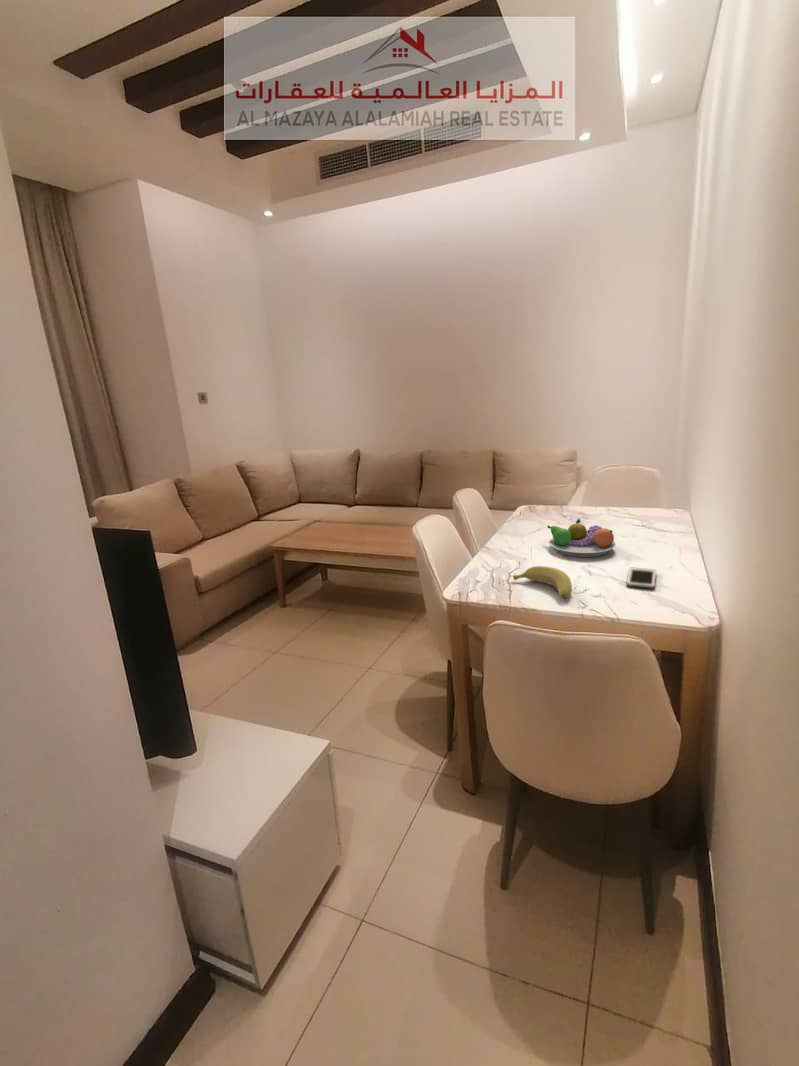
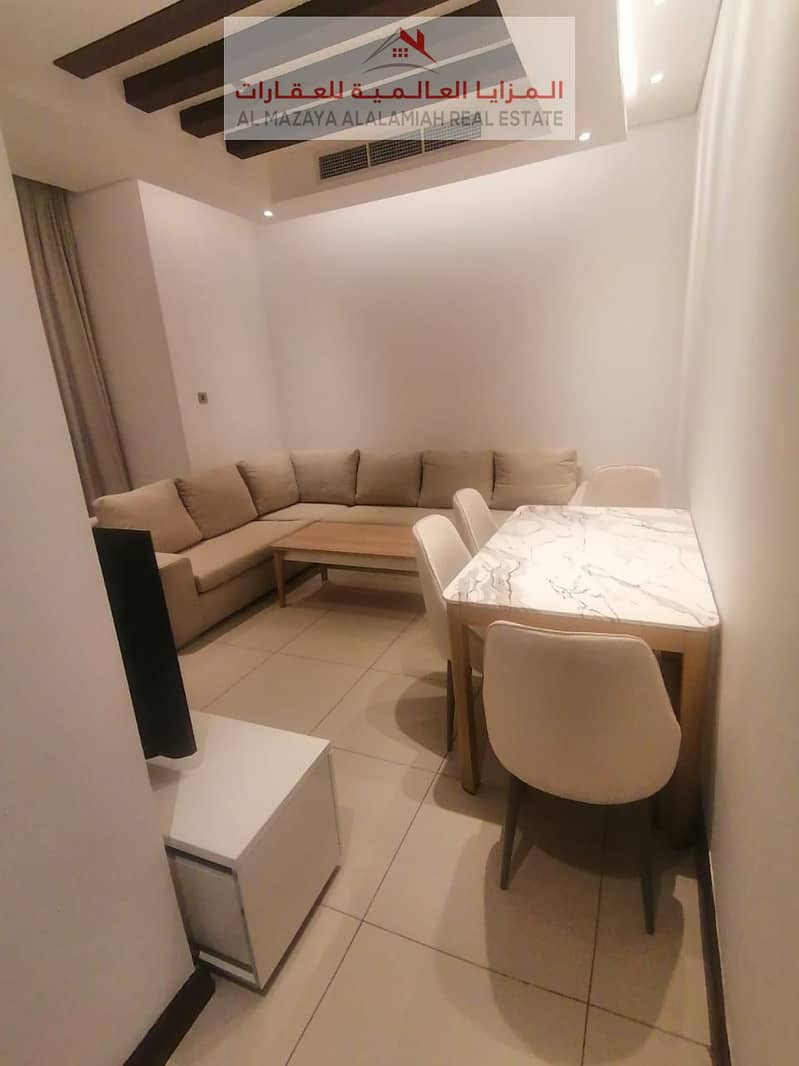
- banana (541, 579)
- cell phone (641, 577)
- fruit bowl (579, 536)
